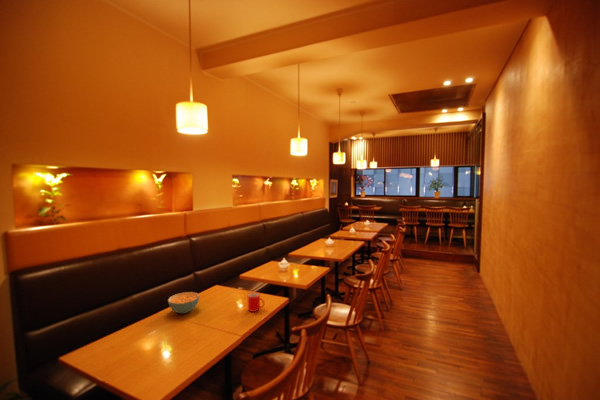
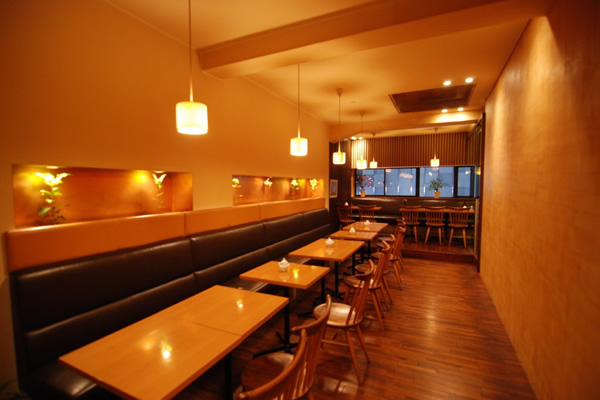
- cereal bowl (184, 304)
- cup (256, 302)
